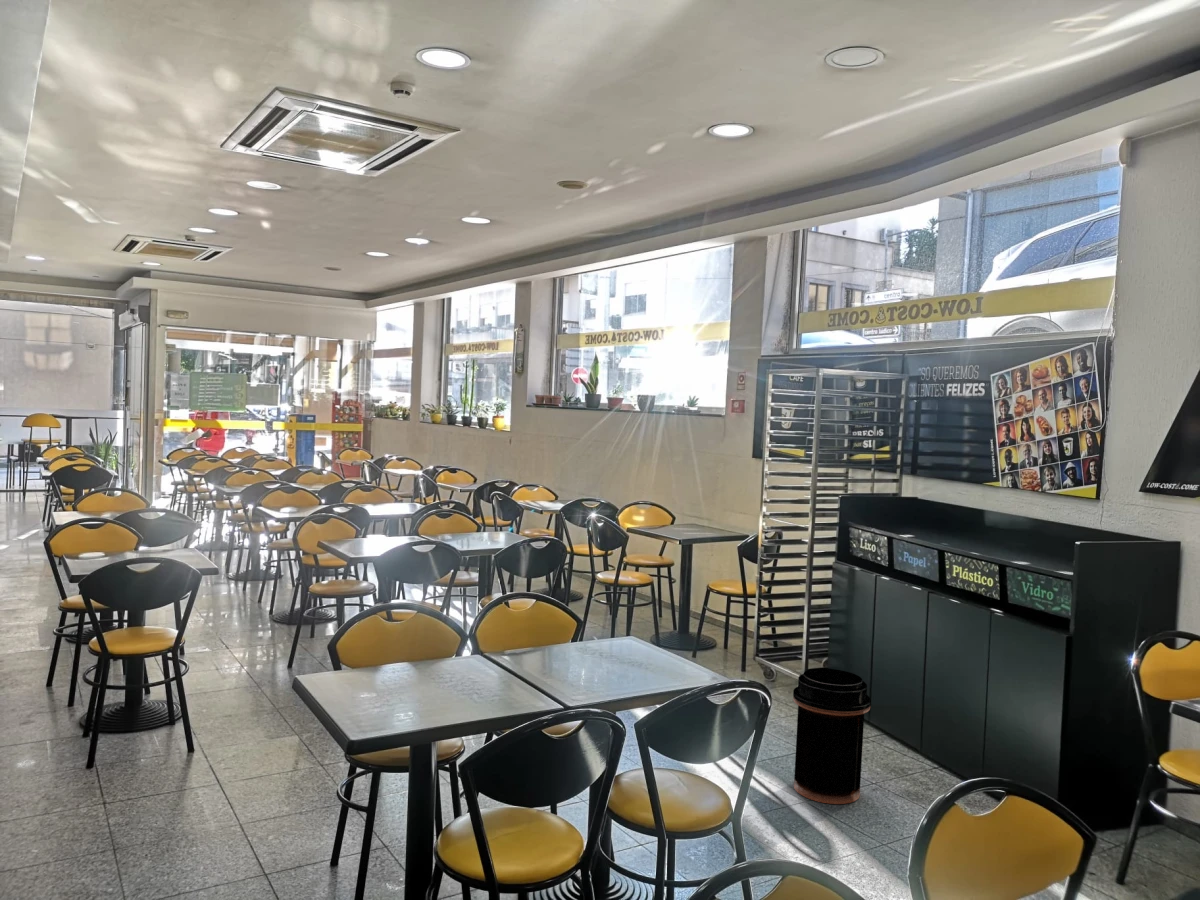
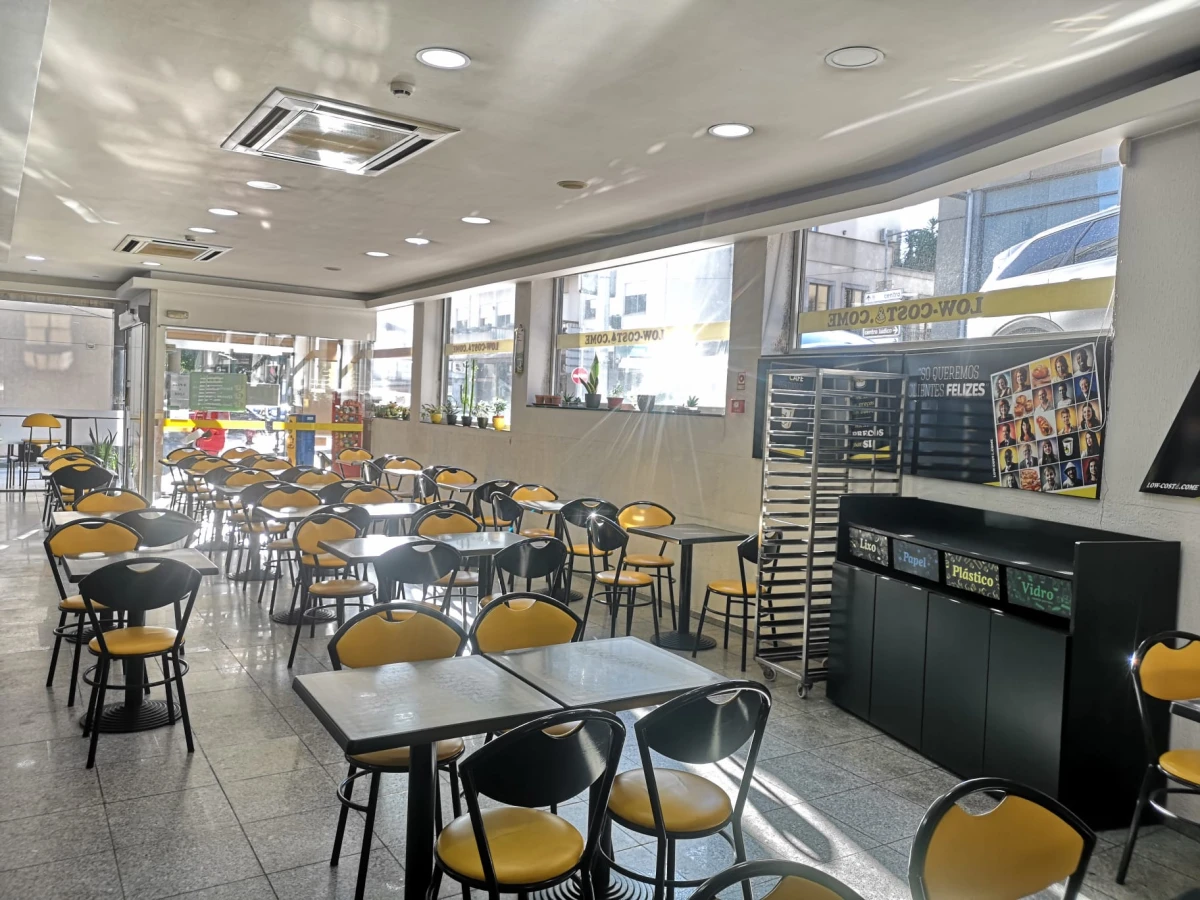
- trash can (829, 733)
